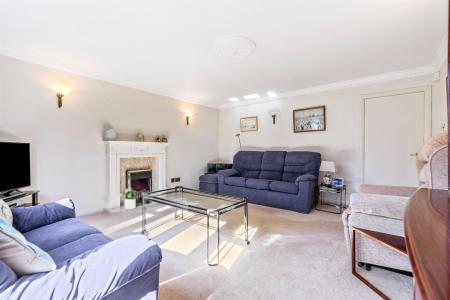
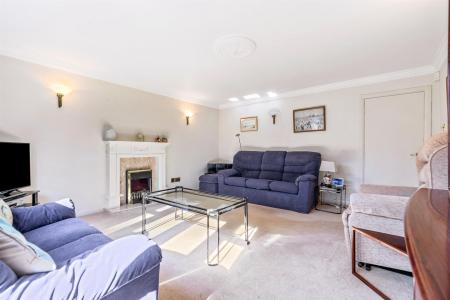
- potted plant (129, 198)
